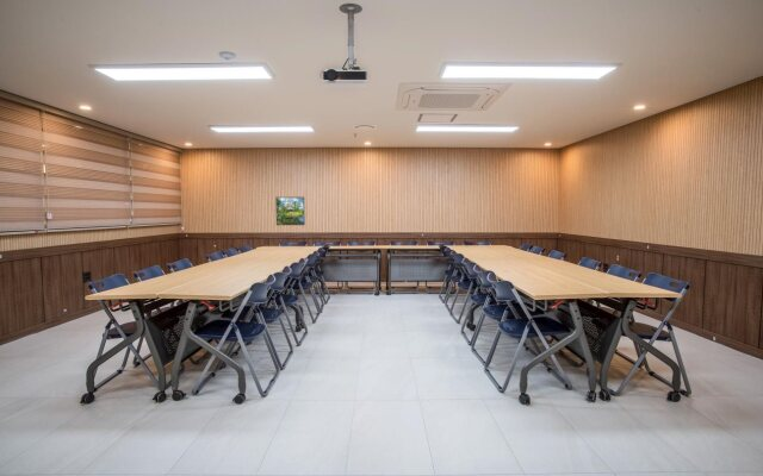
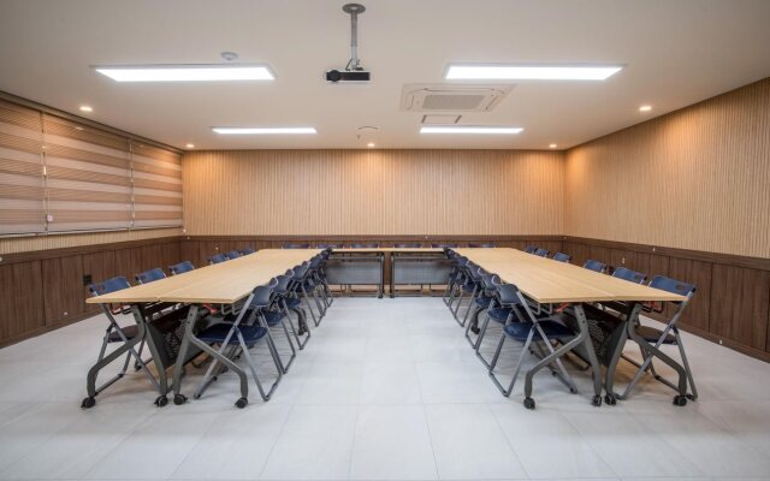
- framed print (290, 211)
